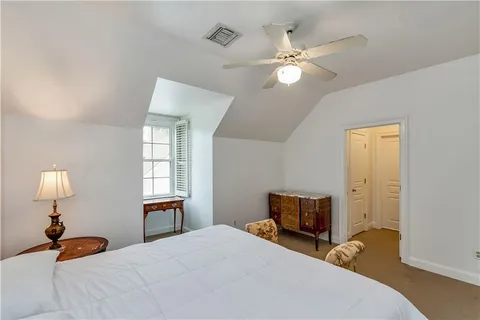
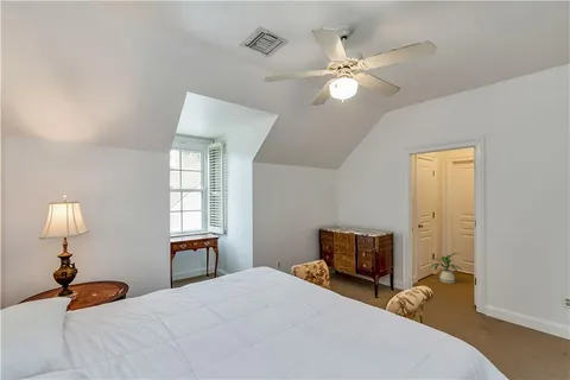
+ house plant (444, 266)
